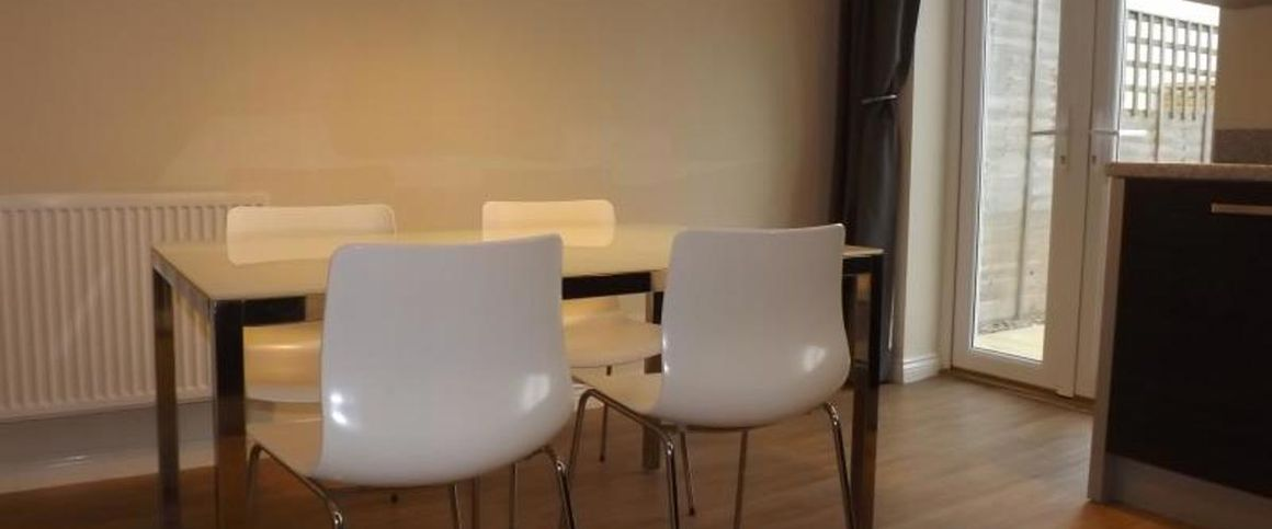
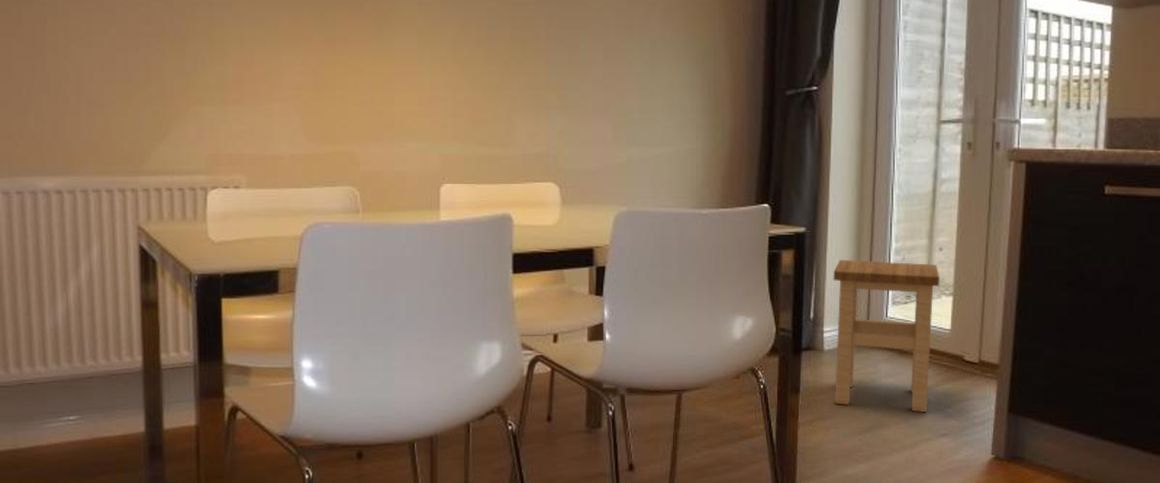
+ stool (883, 332)
